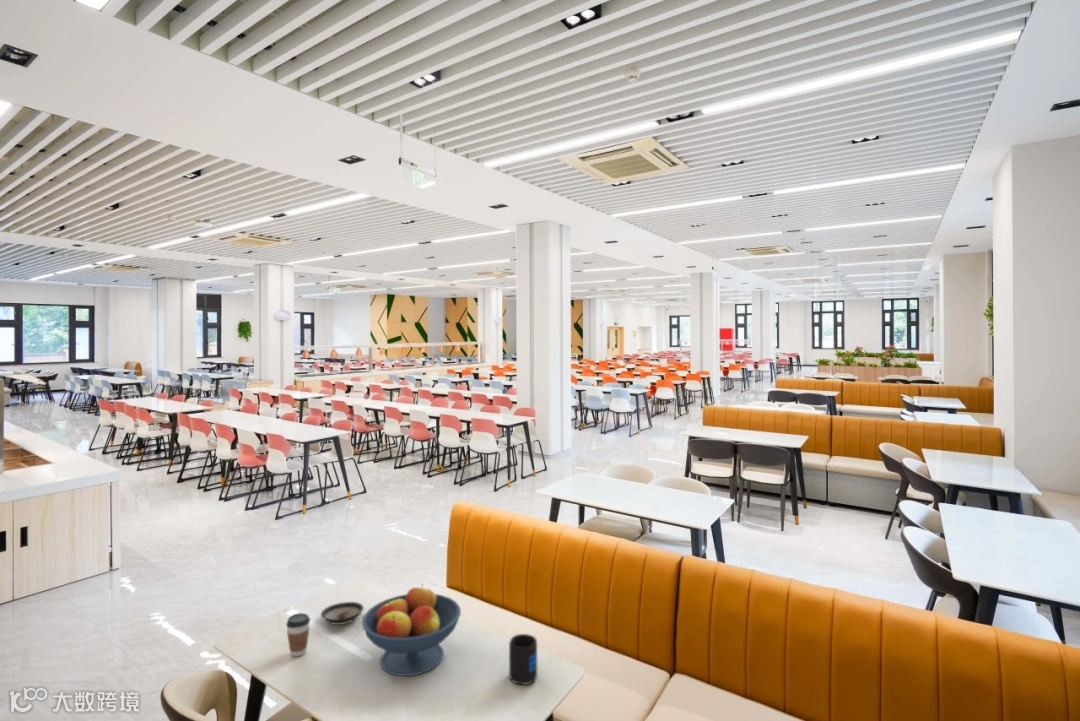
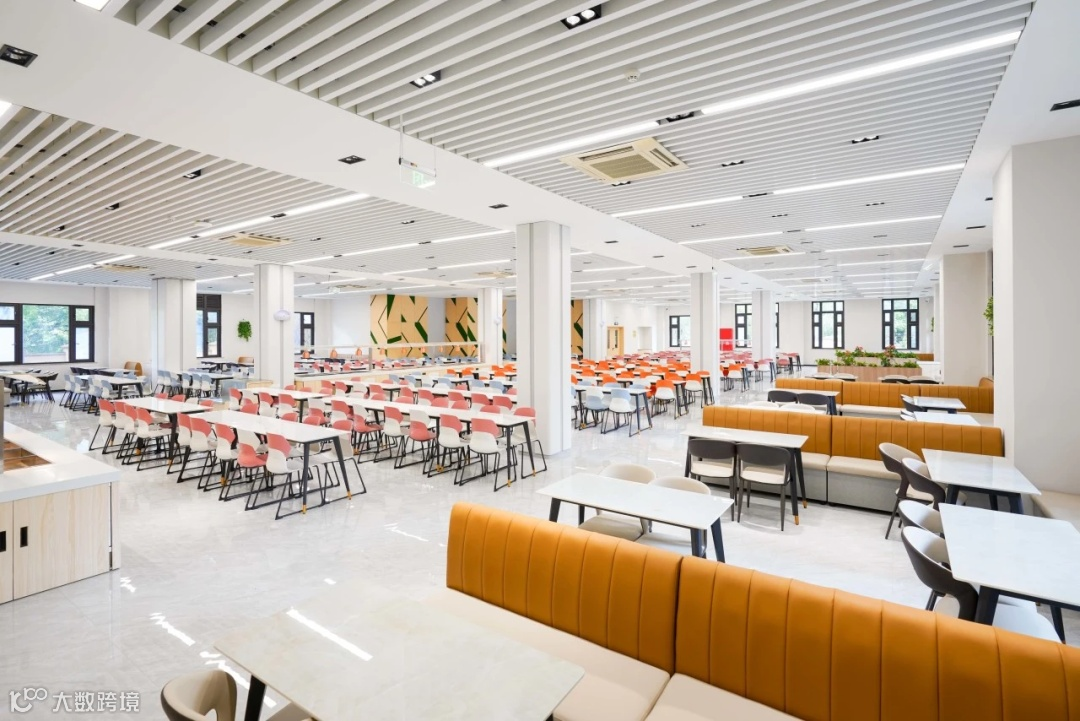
- fruit bowl (412, 628)
- mug (524, 656)
- coffee cup (298, 635)
- saucer (342, 614)
